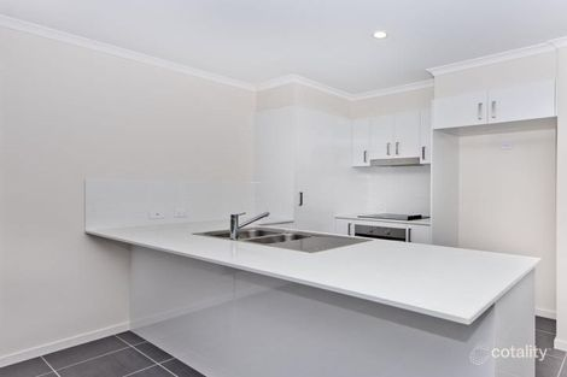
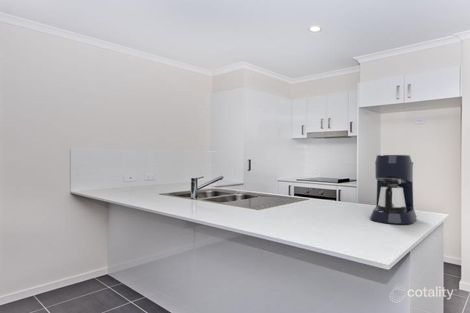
+ coffee maker (393, 187)
